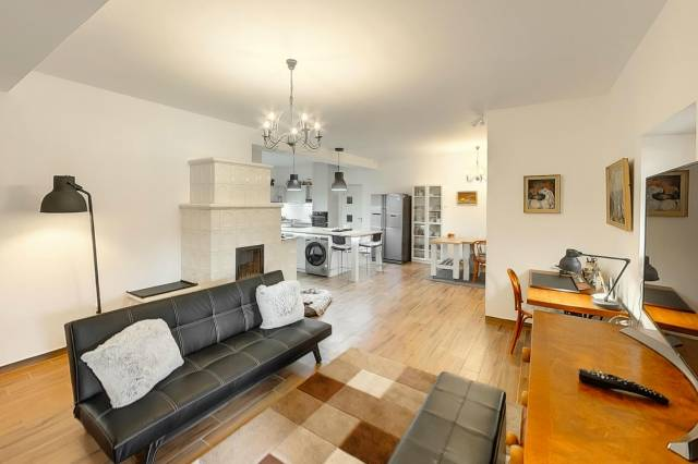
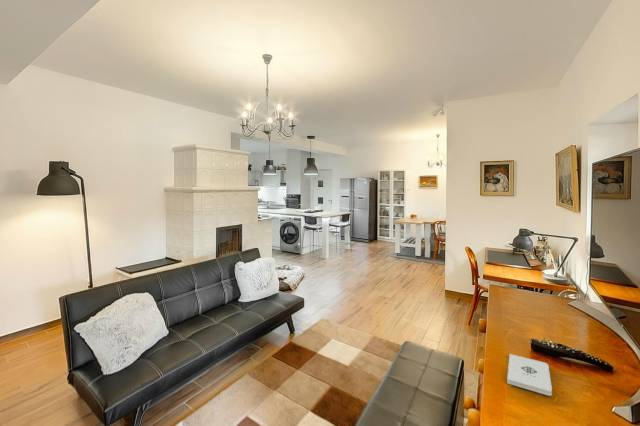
+ notepad (528, 372)
